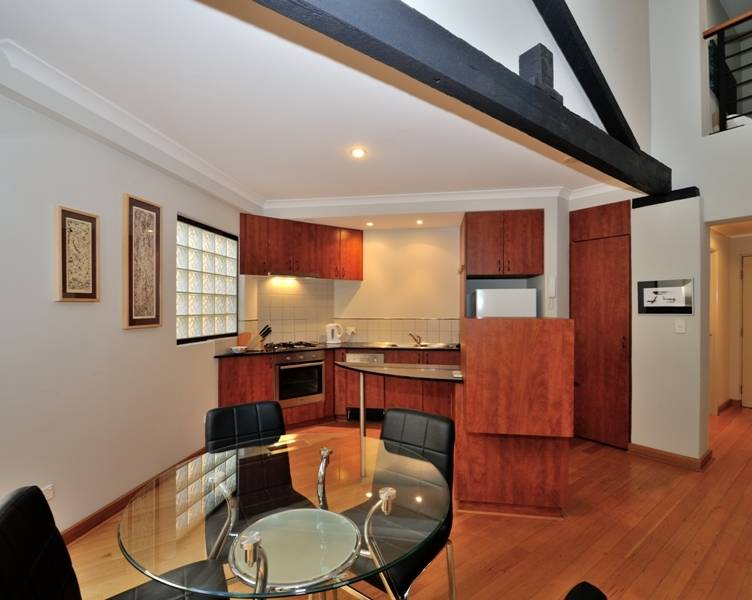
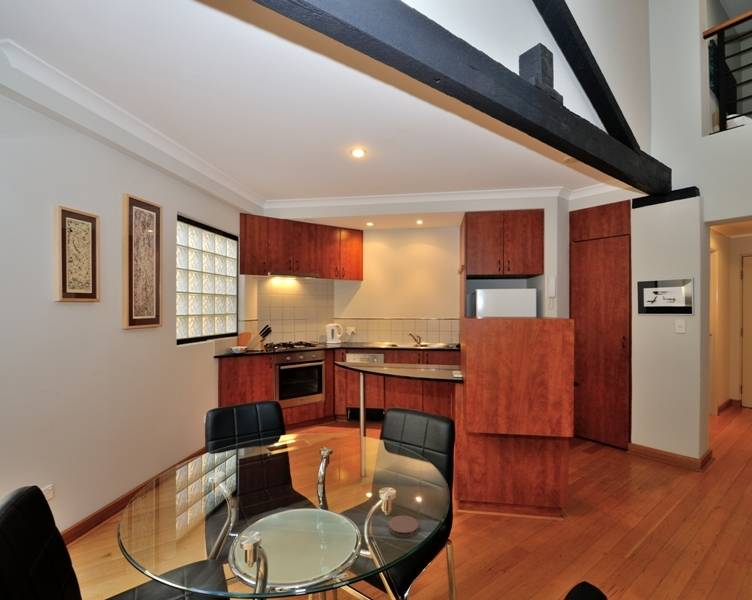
+ coaster (403, 525)
